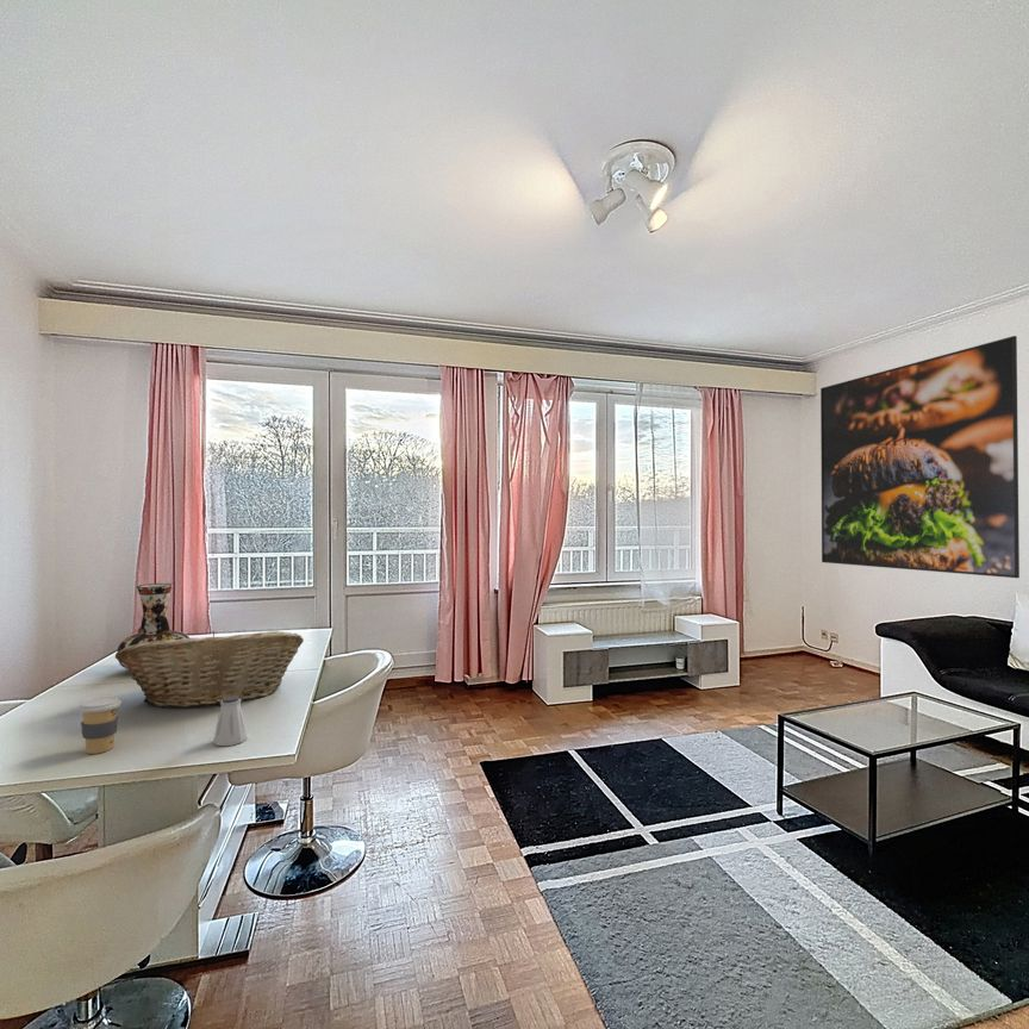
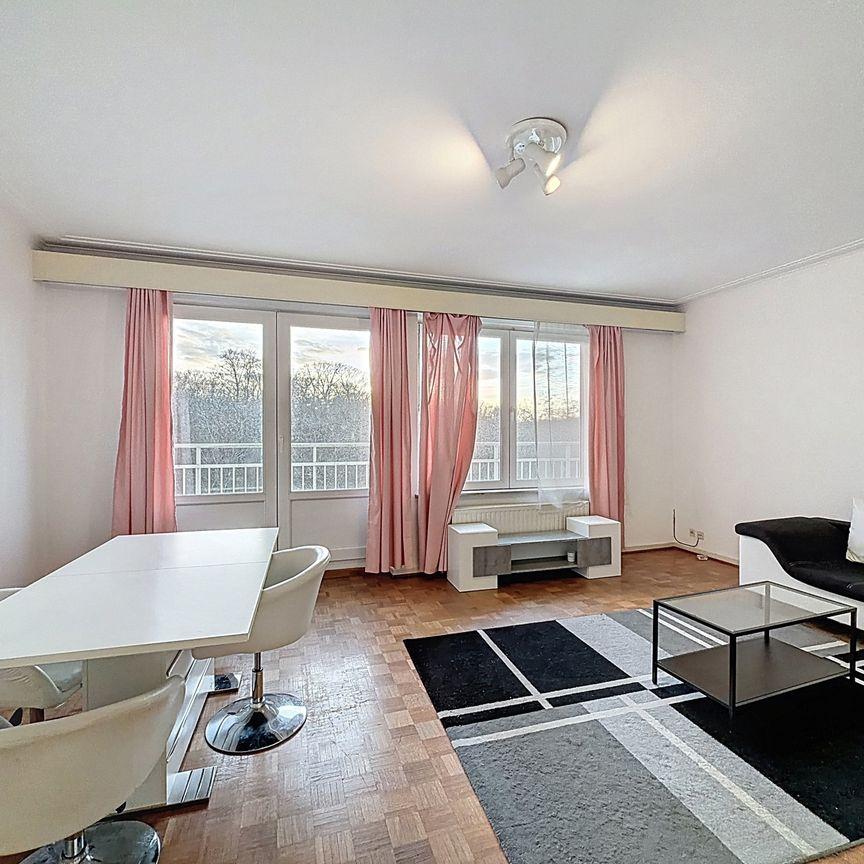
- fruit basket (214, 660)
- saltshaker (230, 718)
- vase (155, 625)
- coffee cup (99, 725)
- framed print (903, 467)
